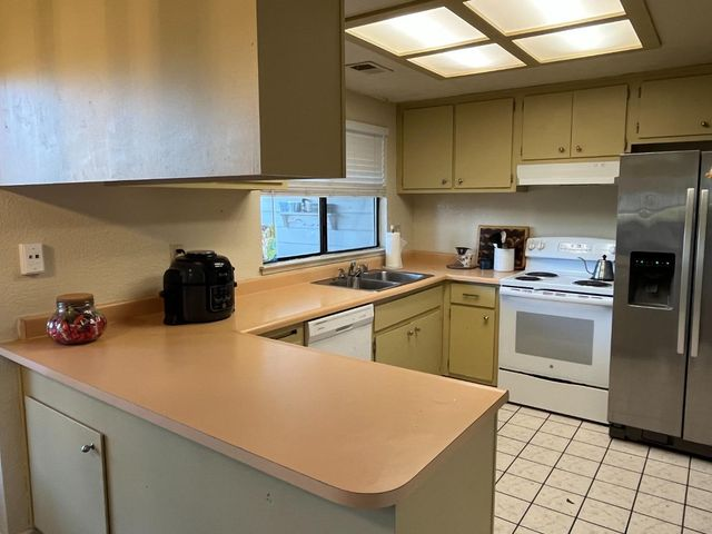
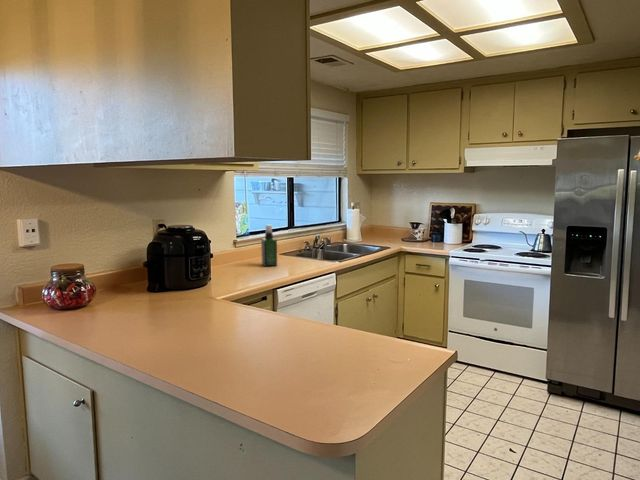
+ spray bottle (269, 245)
